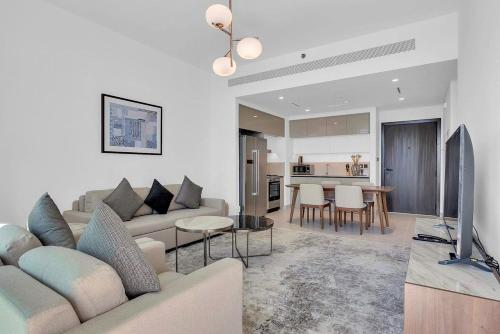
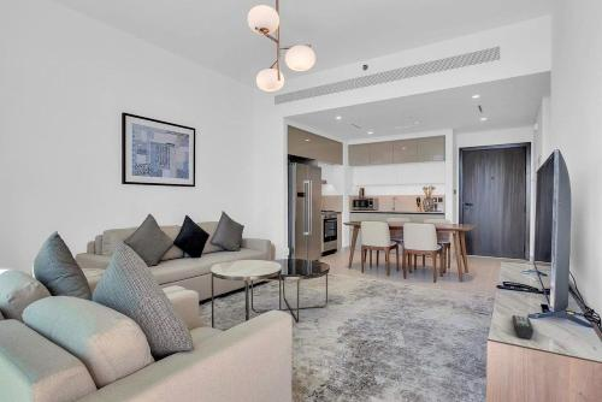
+ remote control (521, 324)
